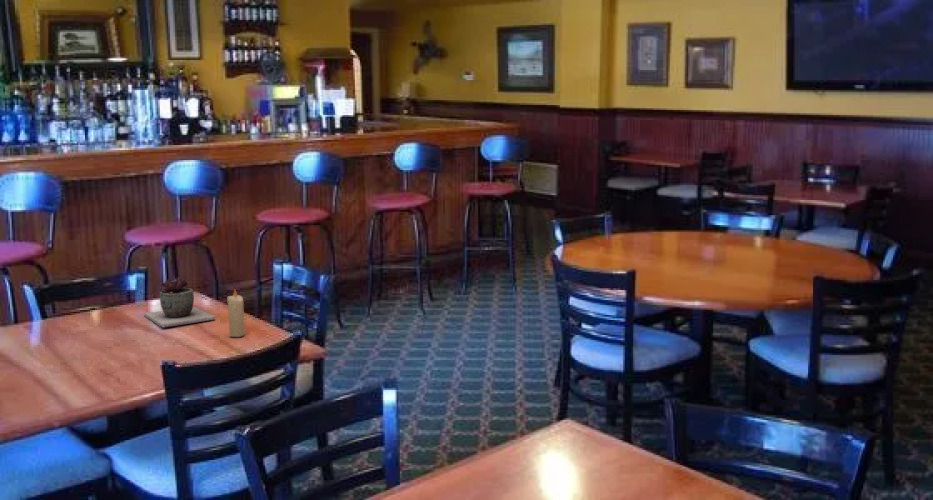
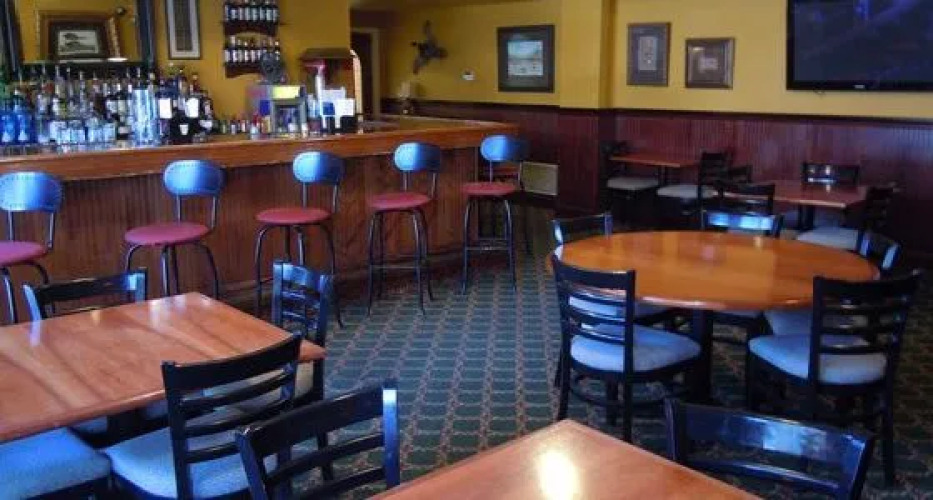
- candle (236, 311)
- succulent plant (178, 297)
